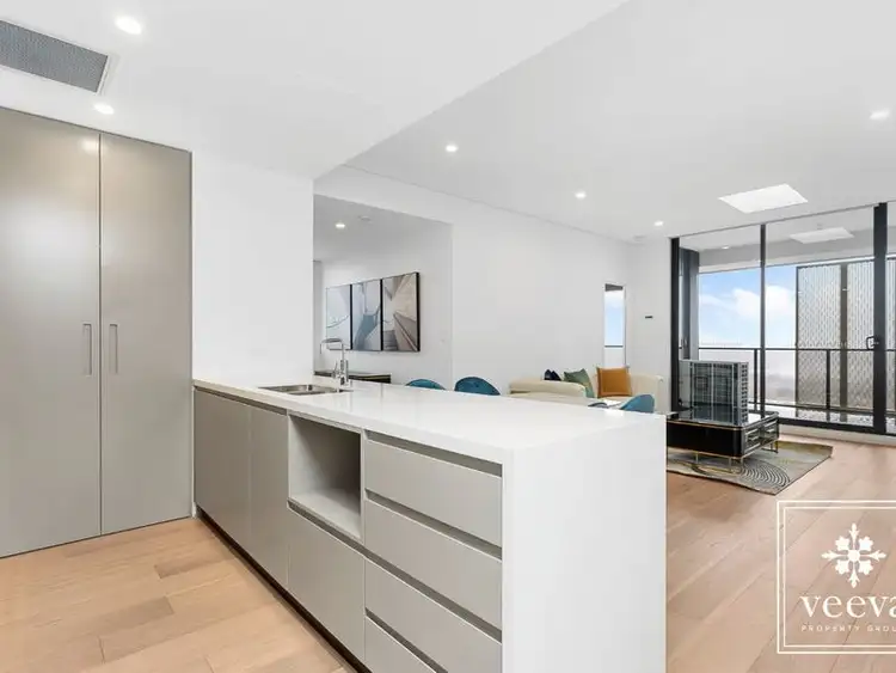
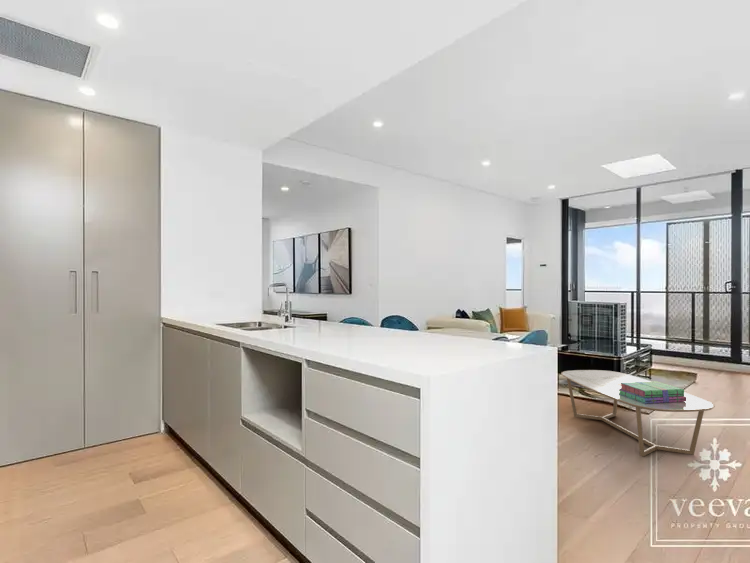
+ stack of books (651, 391)
+ coffee table (628, 404)
